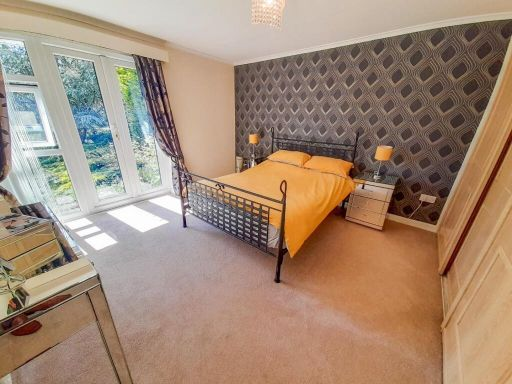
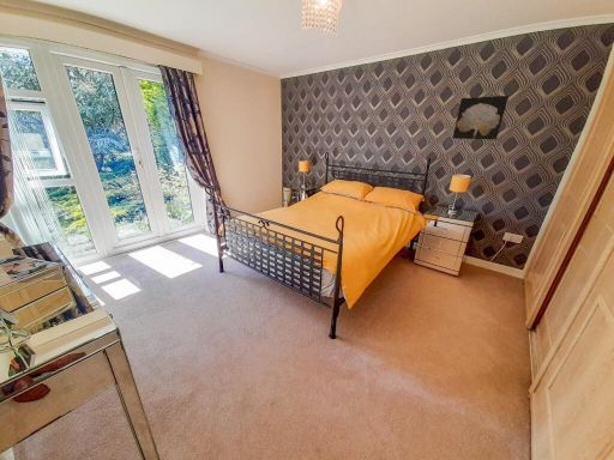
+ wall art (478, 119)
